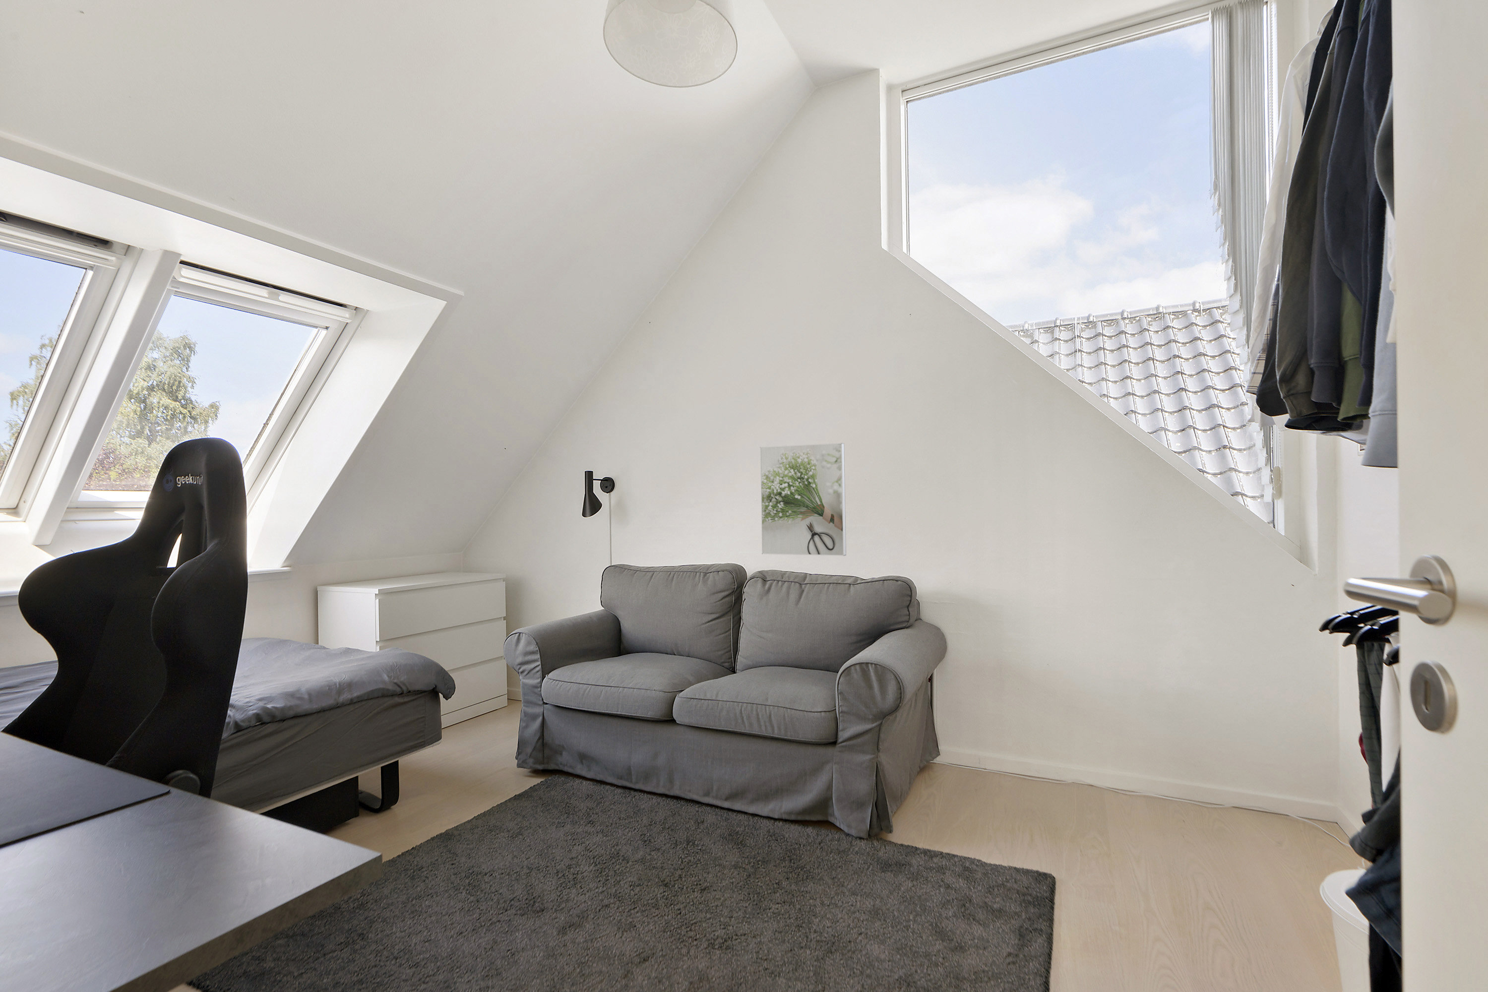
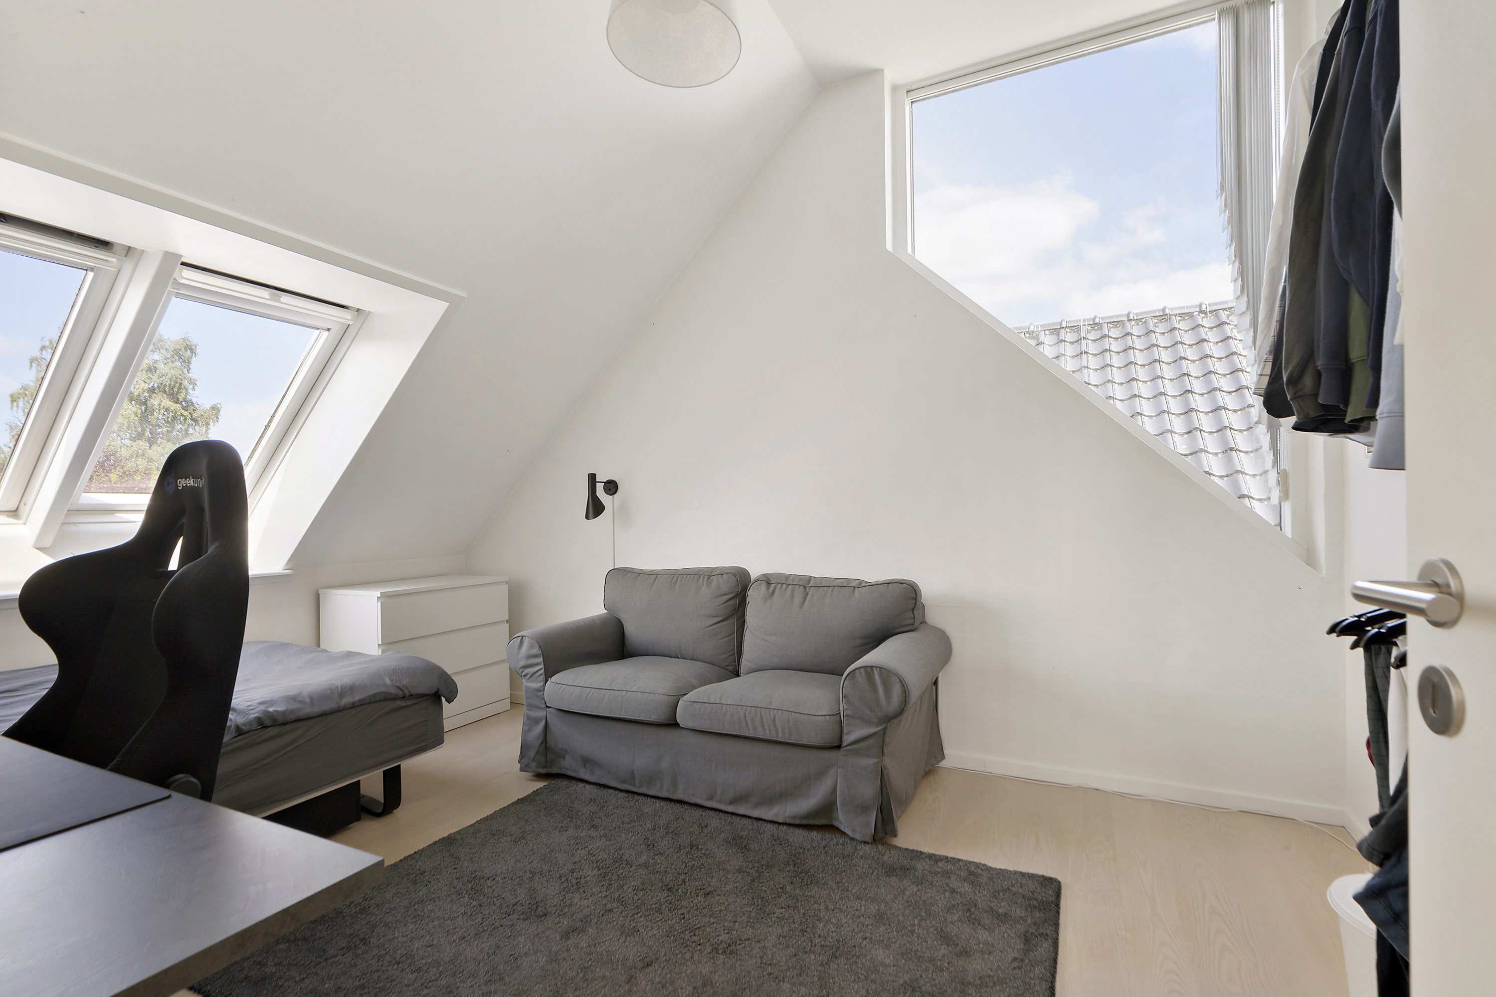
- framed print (802, 500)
